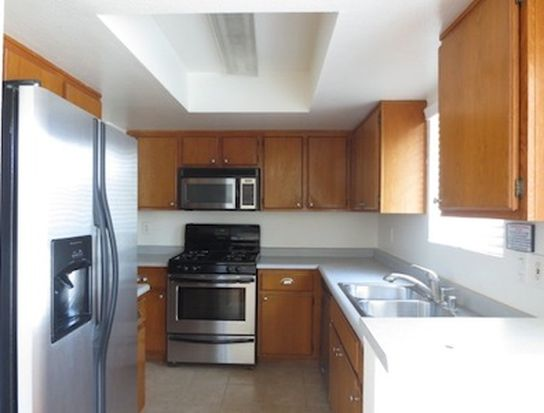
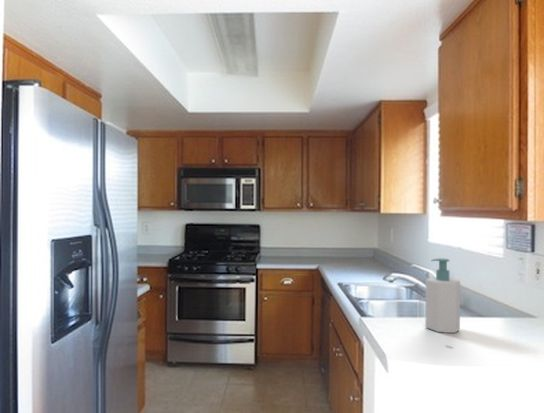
+ soap bottle (442, 293)
